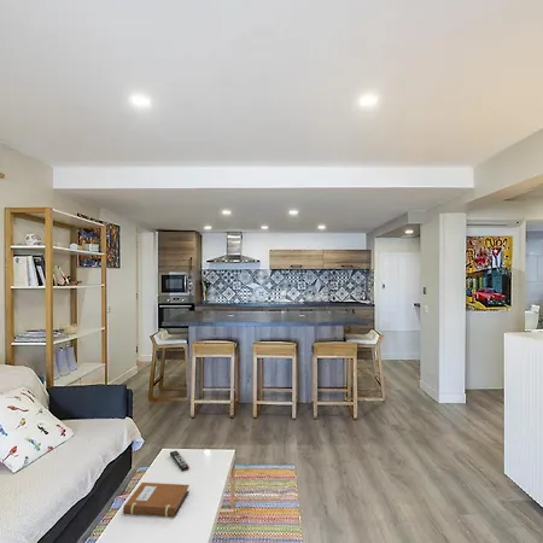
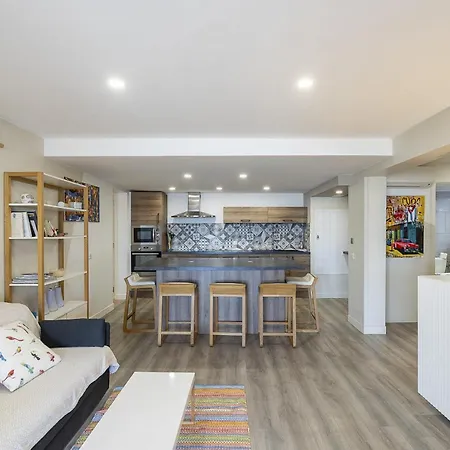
- notebook (156, 498)
- remote control (179, 460)
